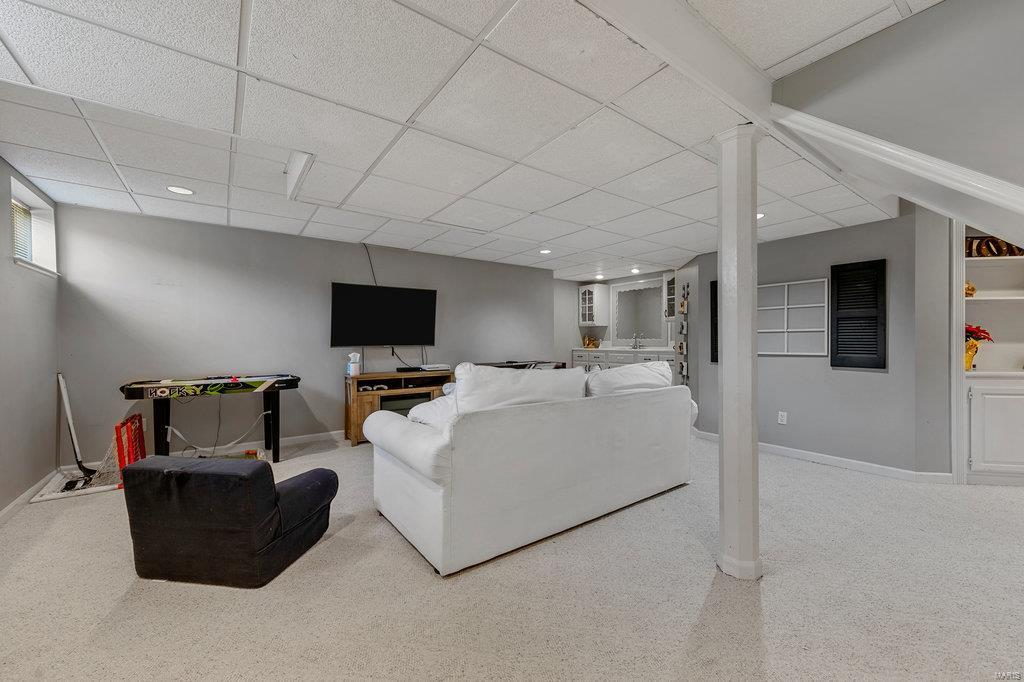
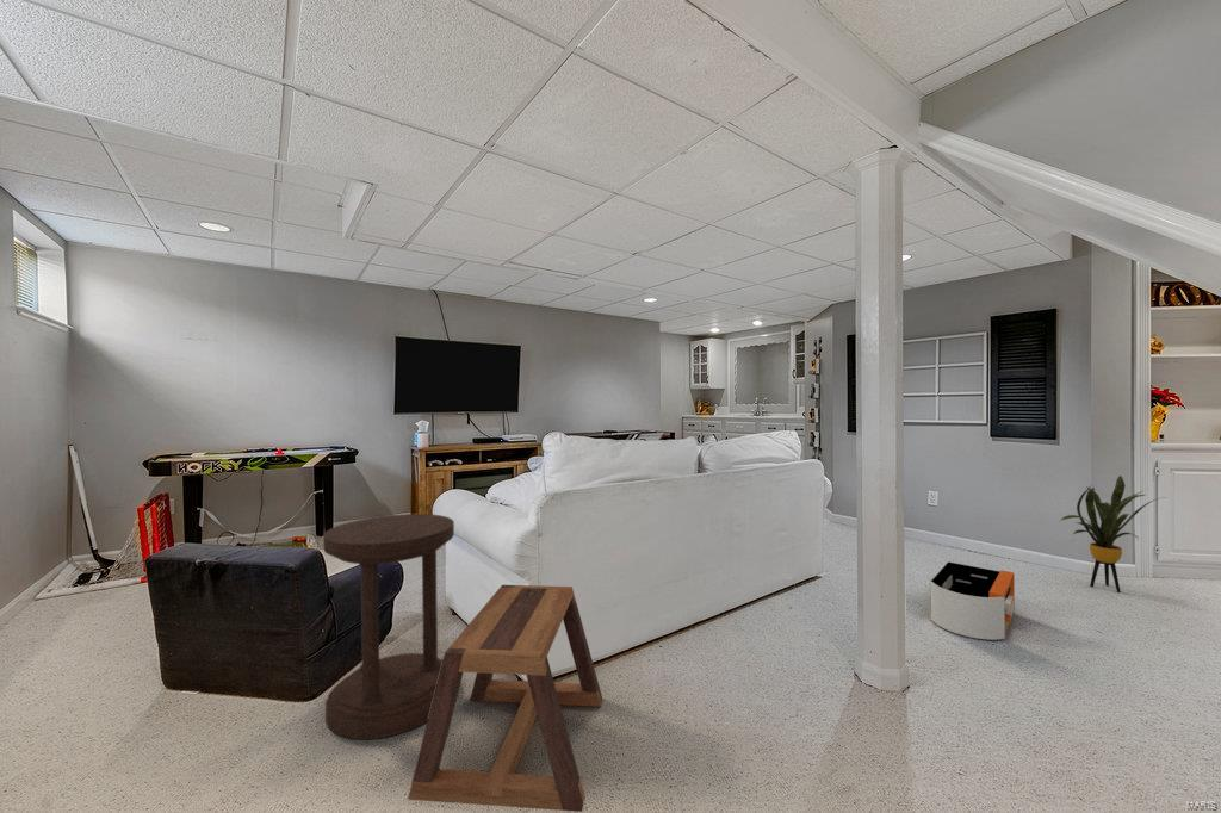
+ side table (378, 613)
+ house plant (1112, 534)
+ storage bin (972, 598)
+ stool (519, 681)
